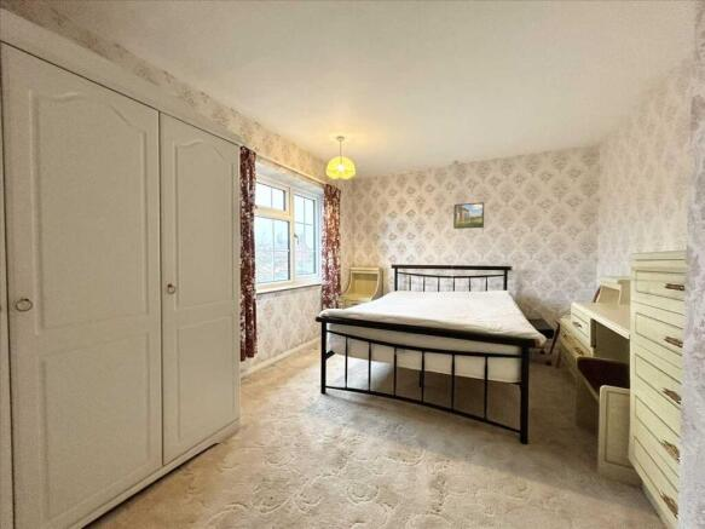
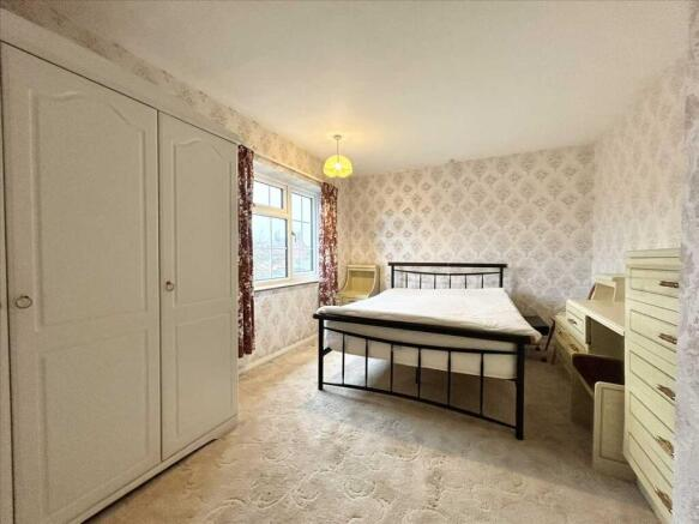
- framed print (468, 215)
